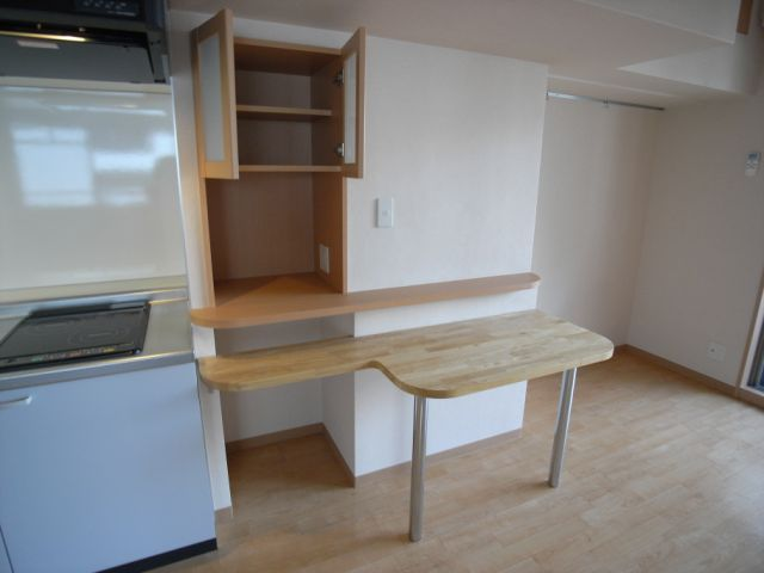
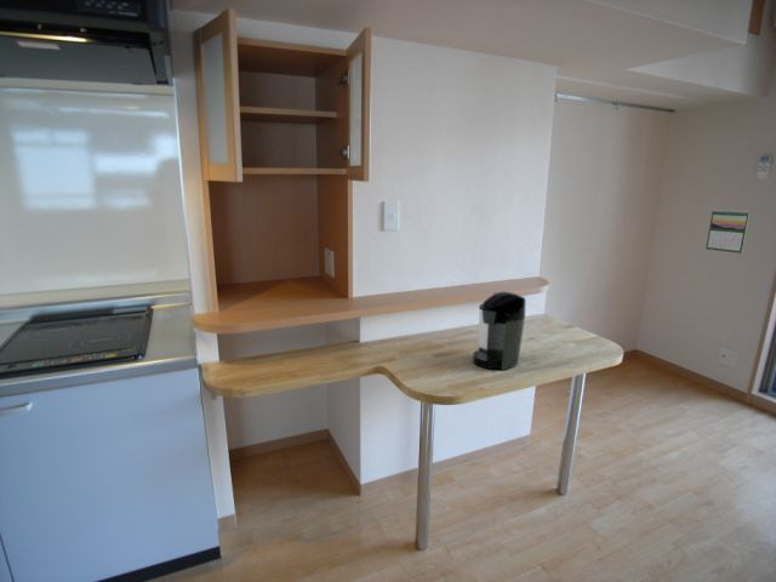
+ coffee maker (492, 323)
+ calendar (726, 230)
